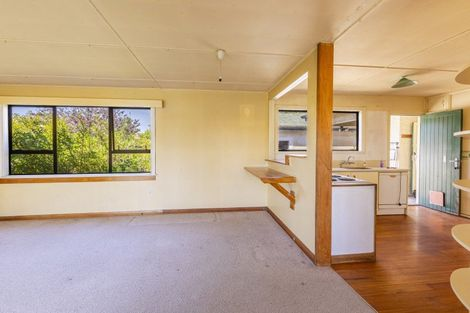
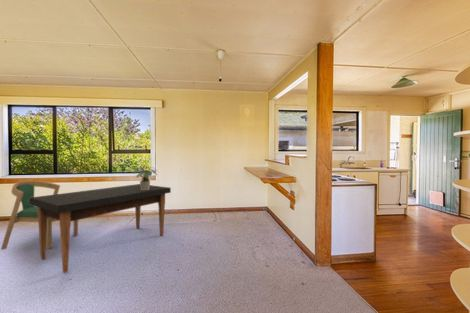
+ potted plant (144, 177)
+ dining chair (48, 217)
+ dining table (106, 213)
